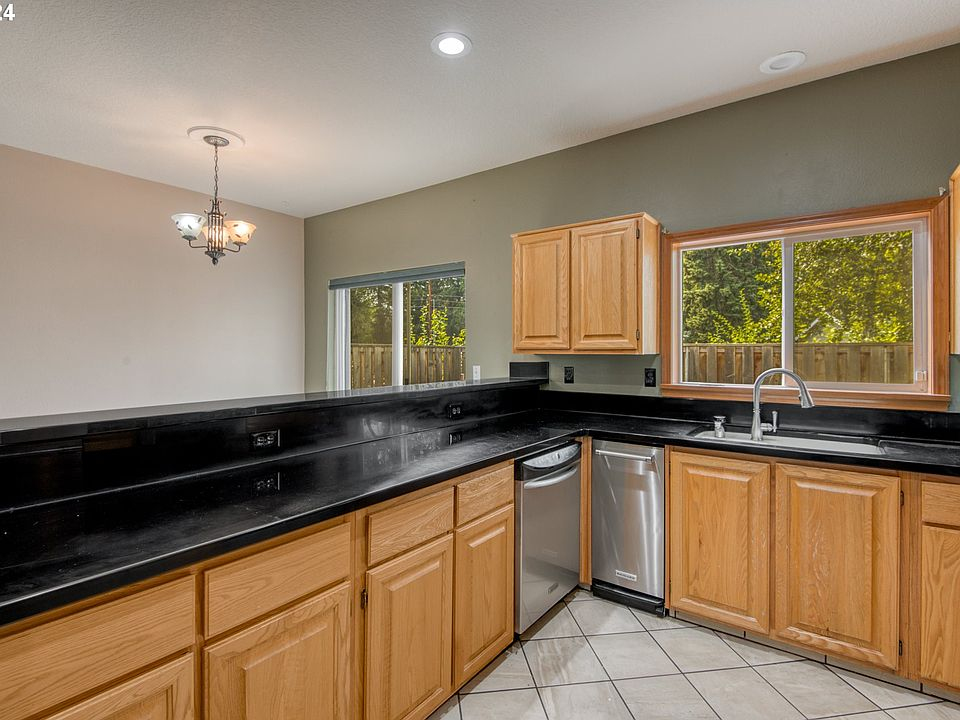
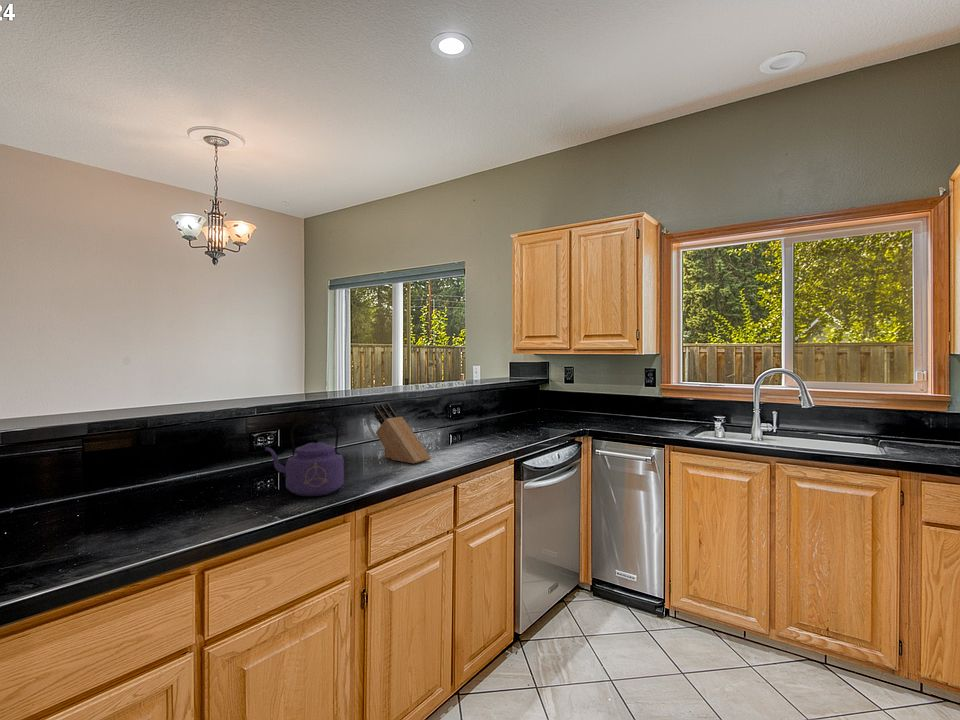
+ kettle (305, 456)
+ knife block (399, 431)
